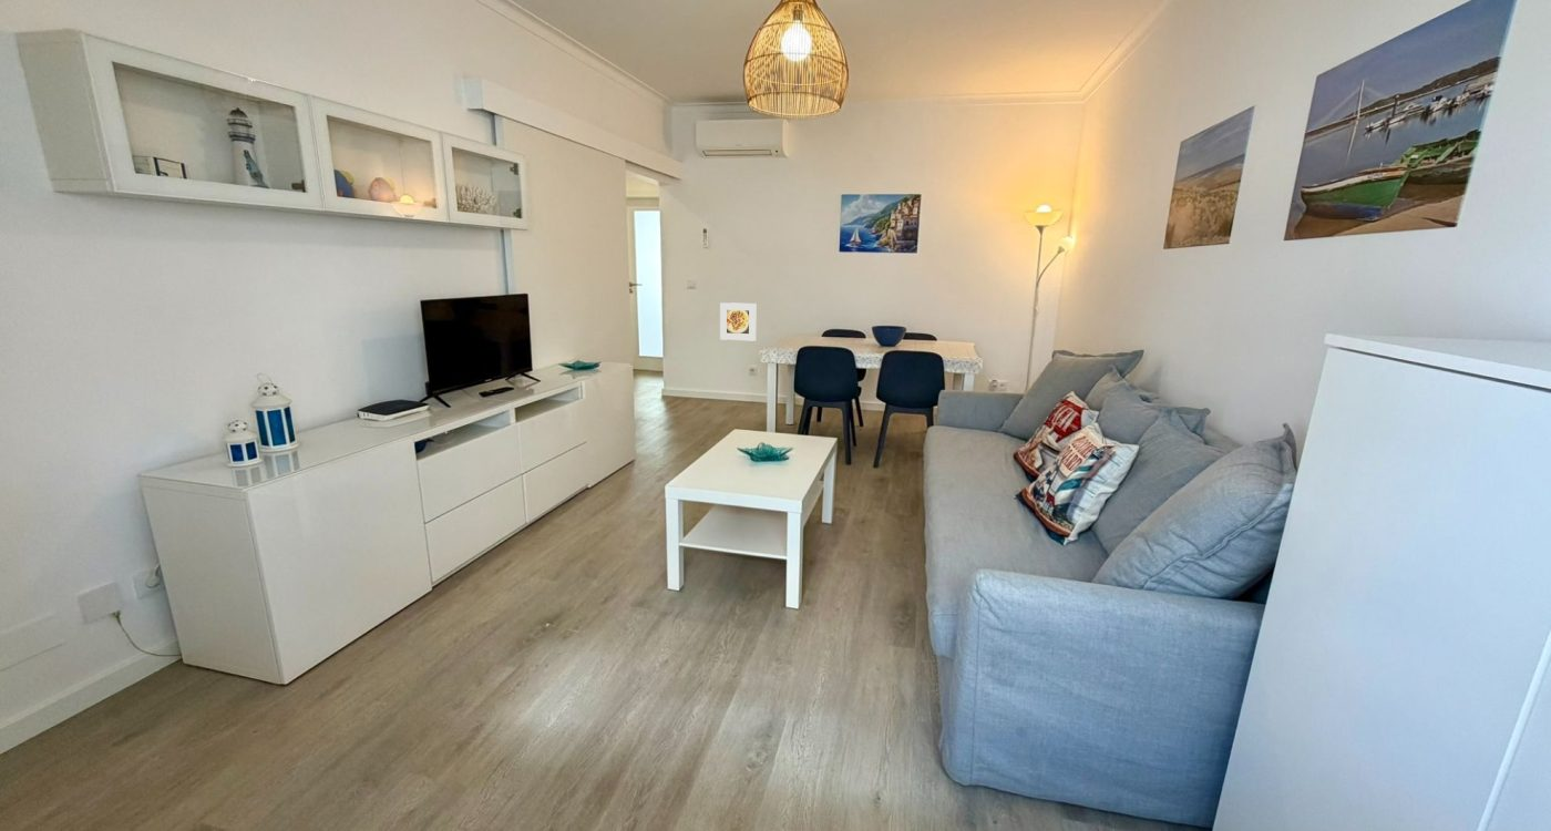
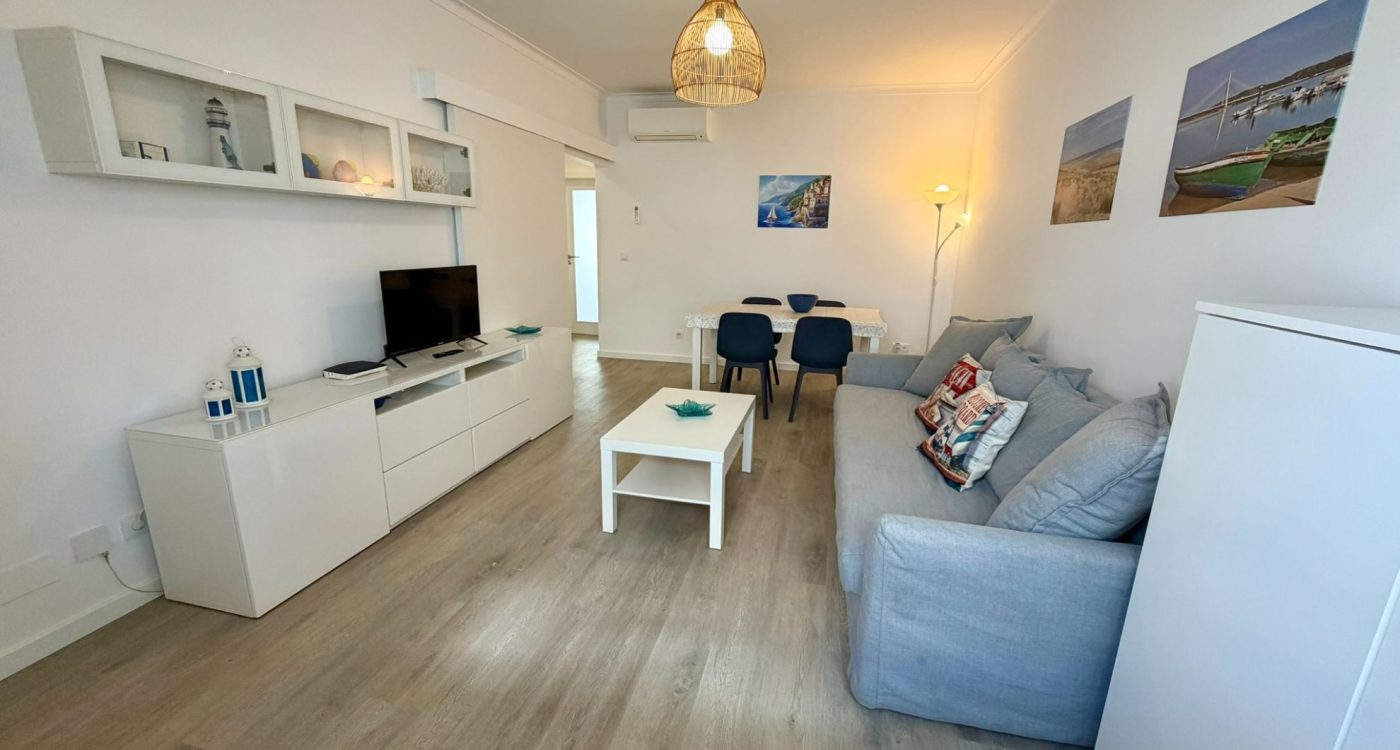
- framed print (738, 321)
